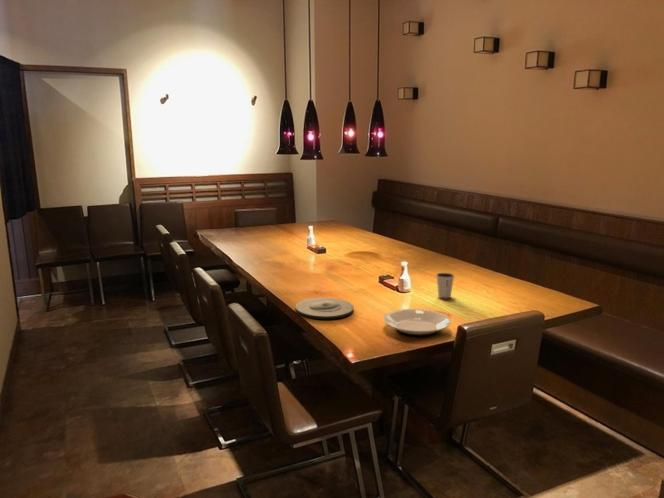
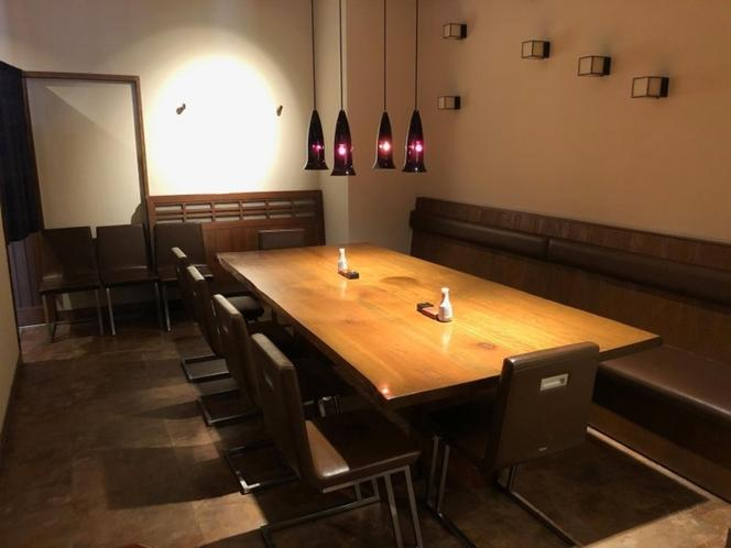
- dixie cup (444, 286)
- plate (416, 324)
- plate (324, 305)
